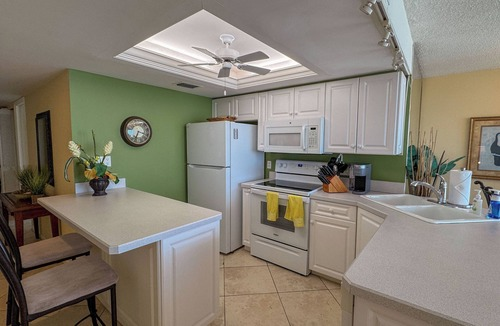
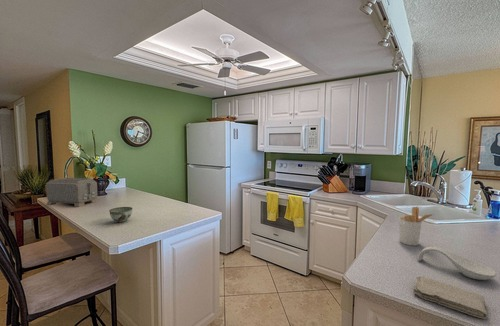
+ bowl (121, 215)
+ utensil holder (415, 226)
+ washcloth (447, 294)
+ spoon rest (454, 261)
+ toaster (73, 191)
